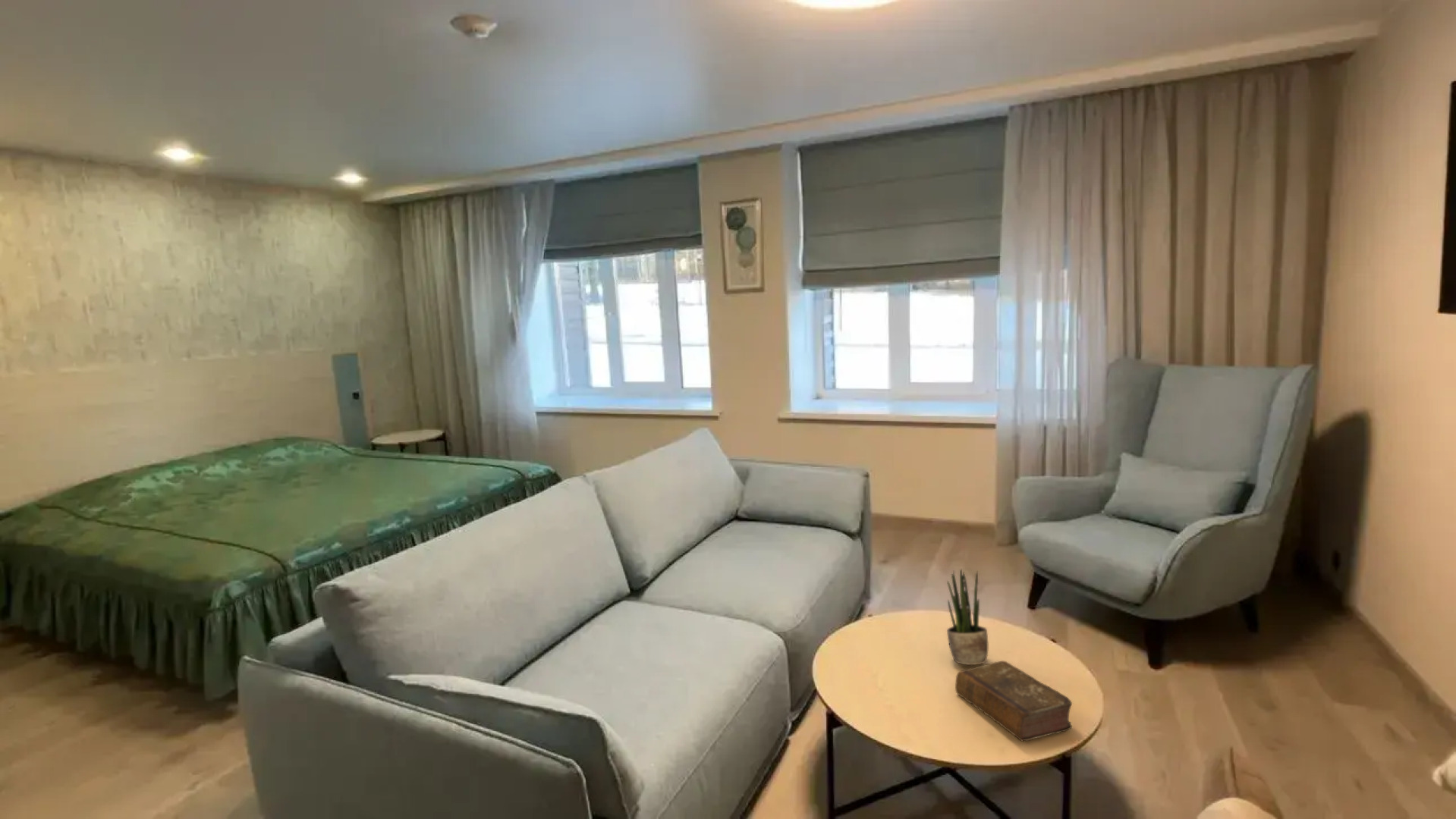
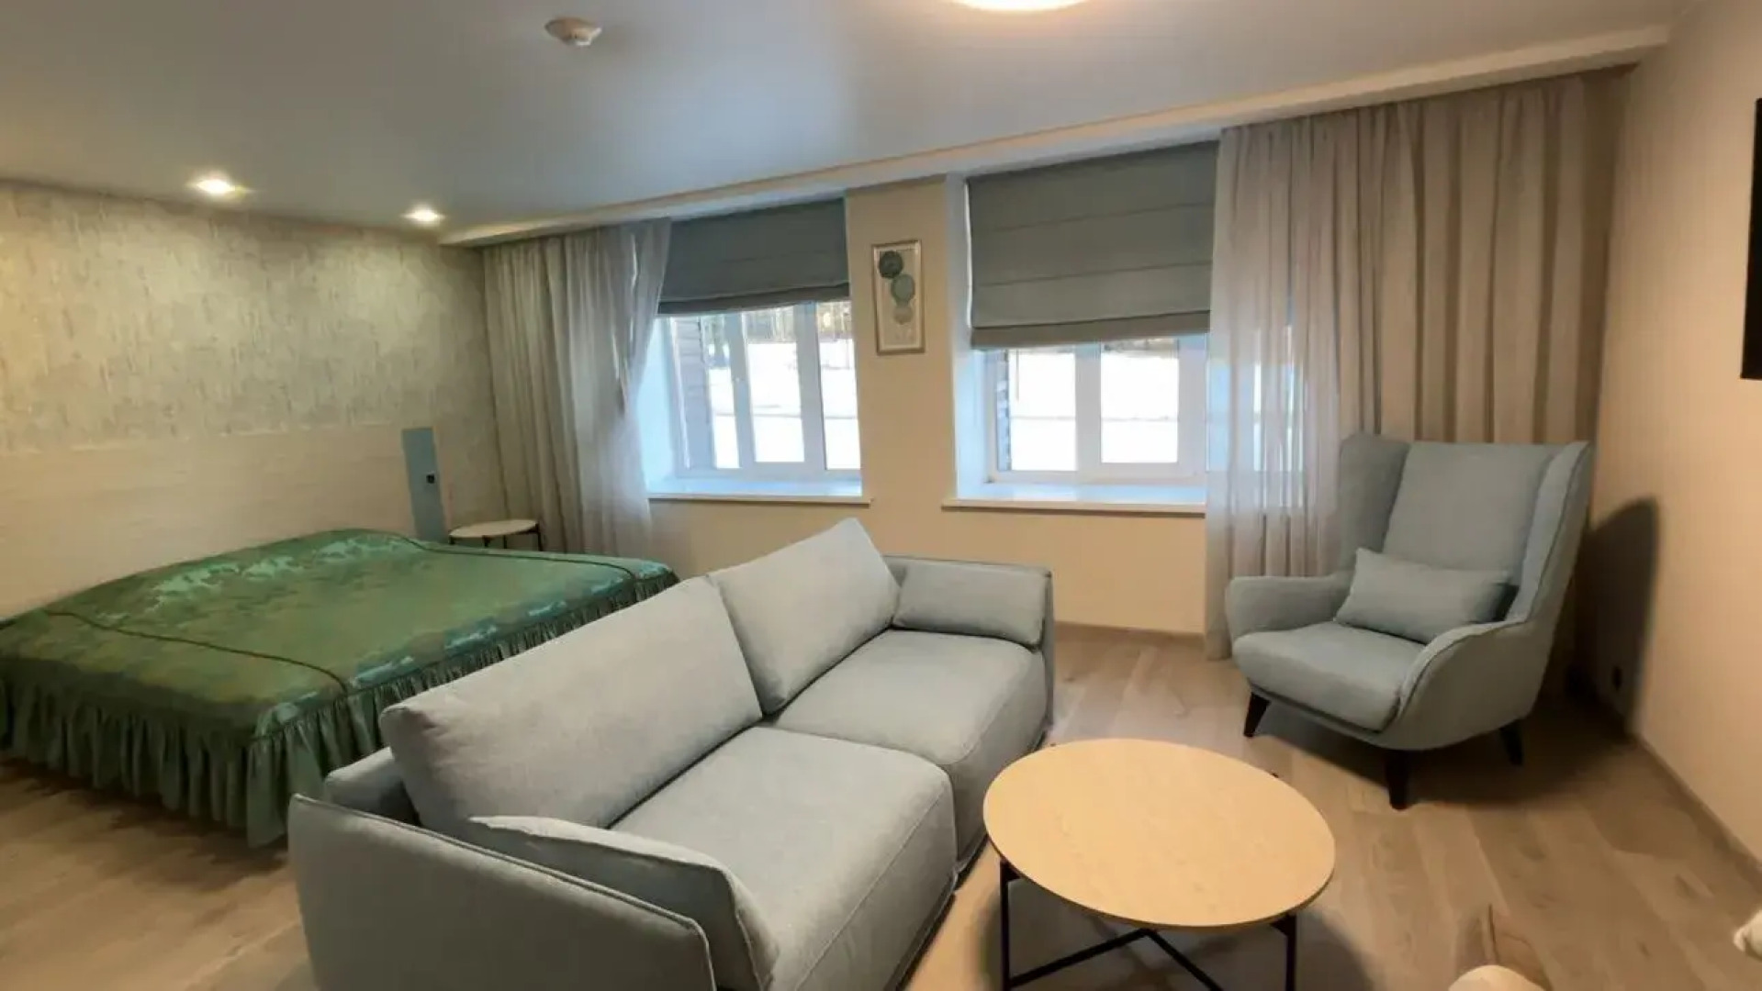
- potted plant (965, 613)
- book (1011, 698)
